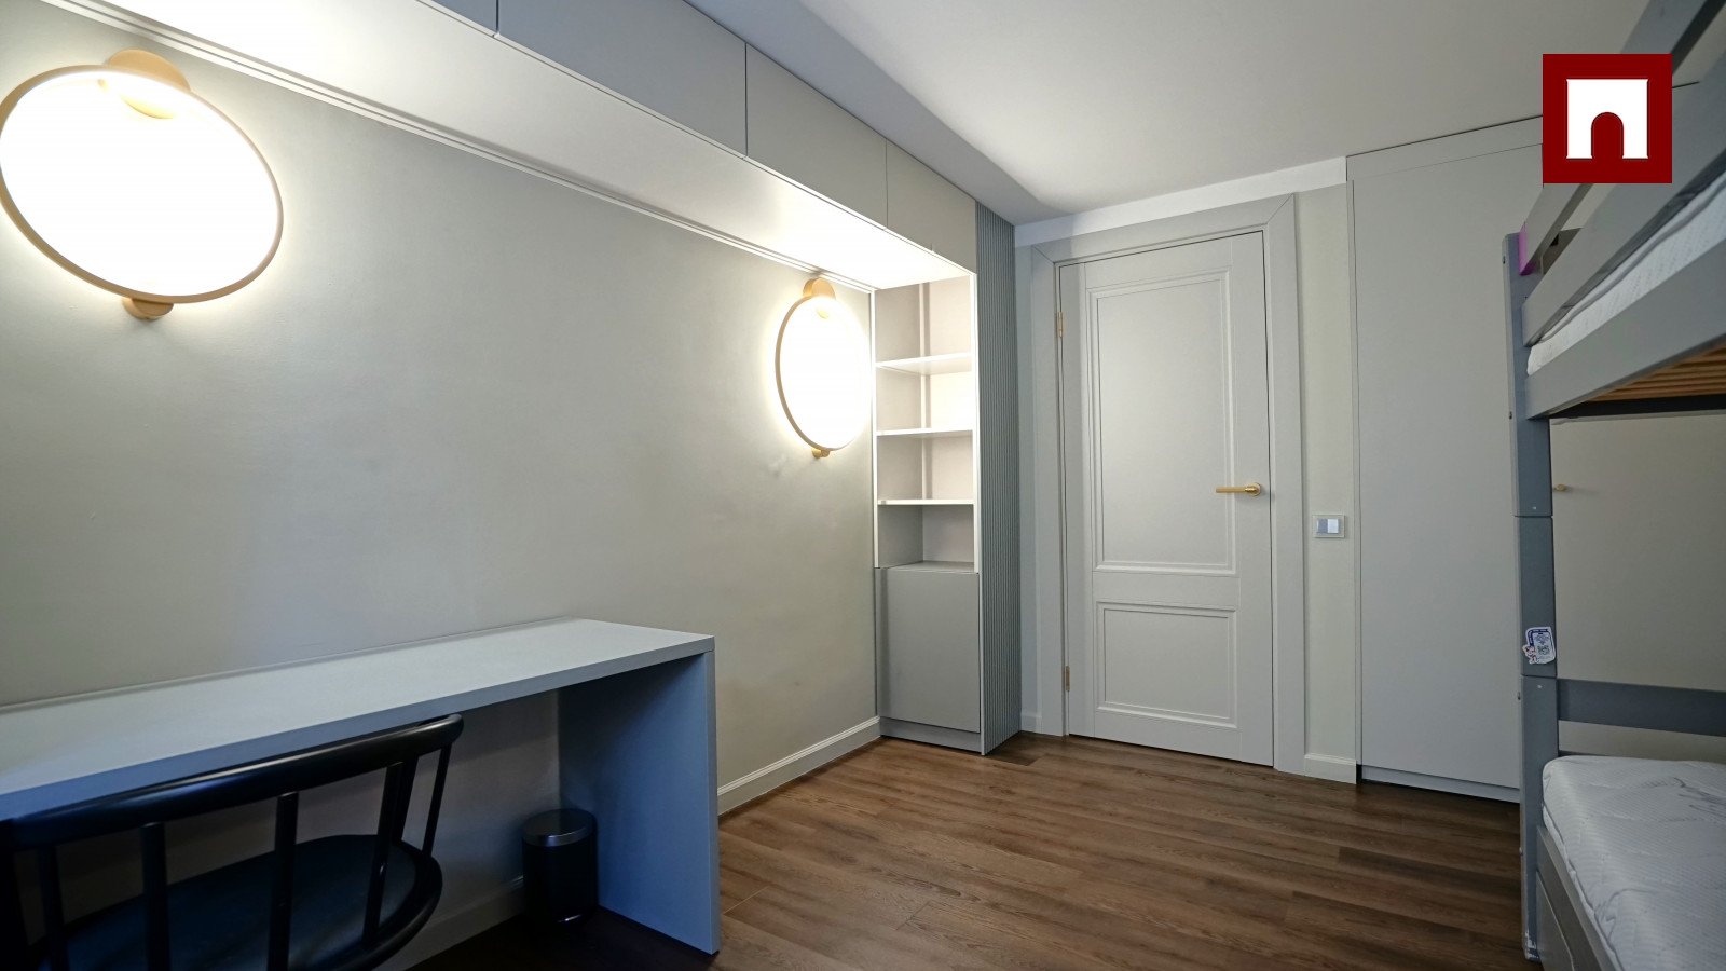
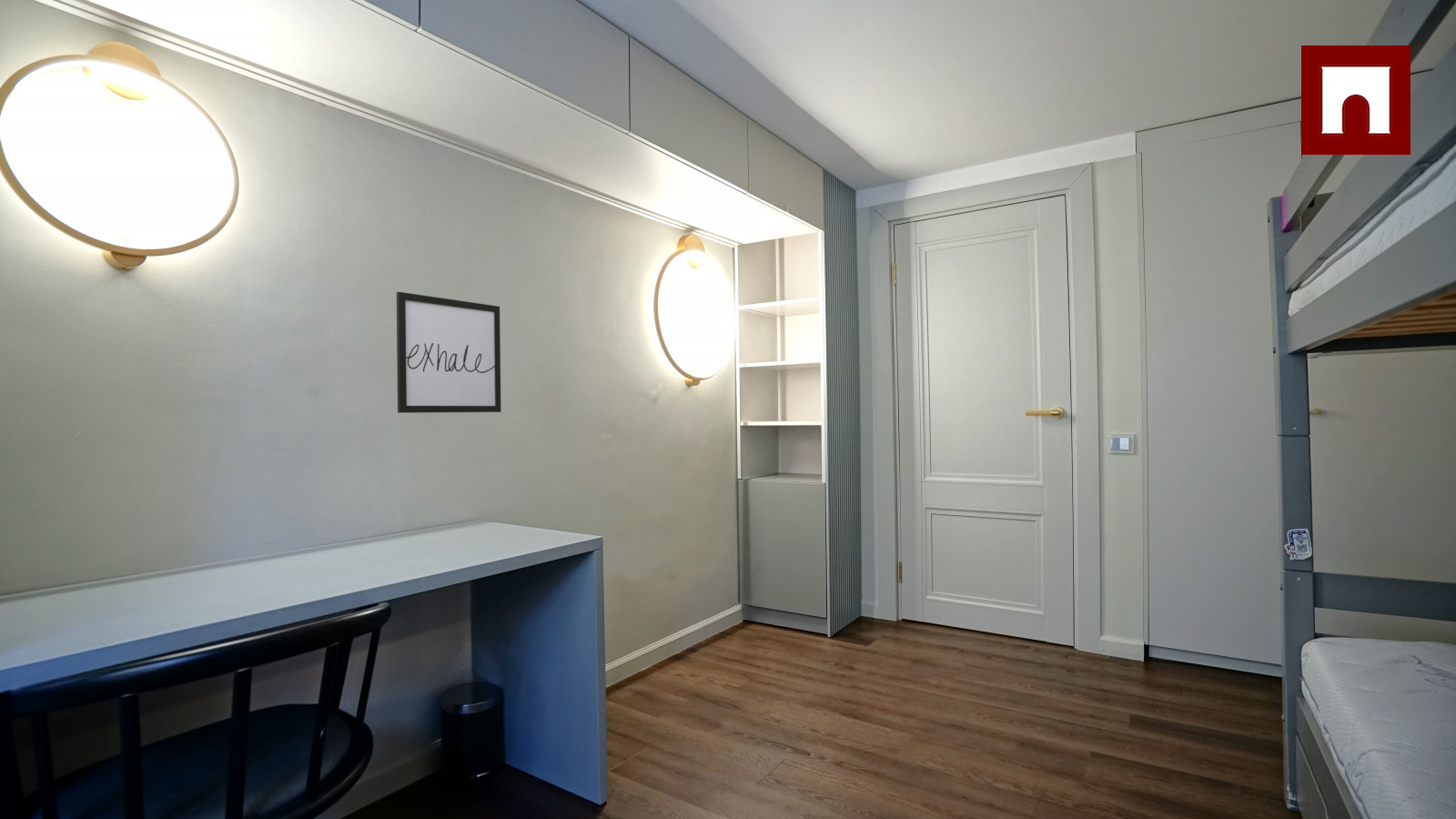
+ wall art (451, 356)
